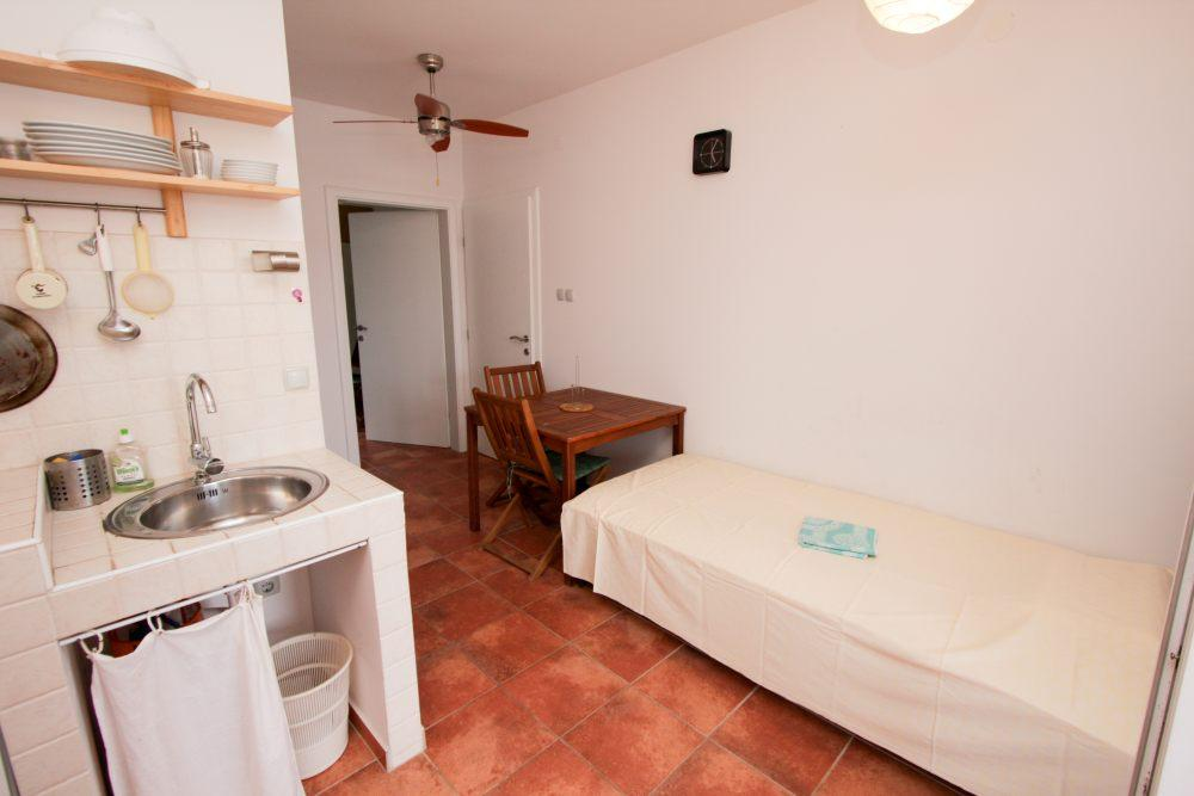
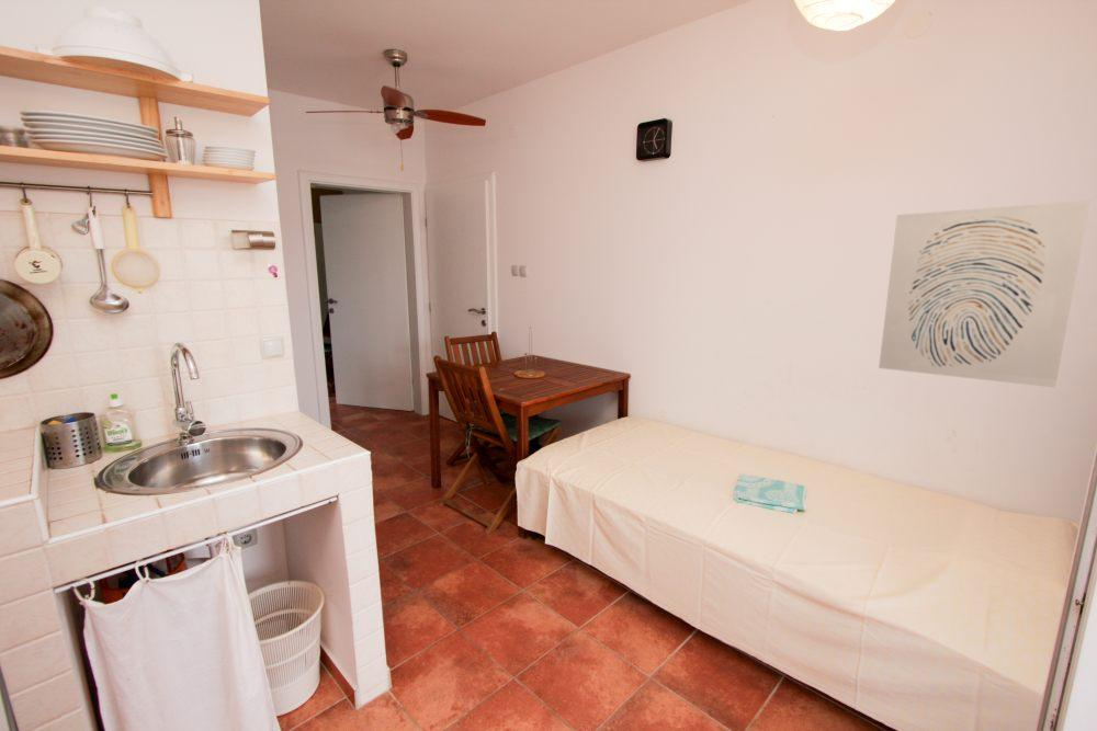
+ wall art (971, 295)
